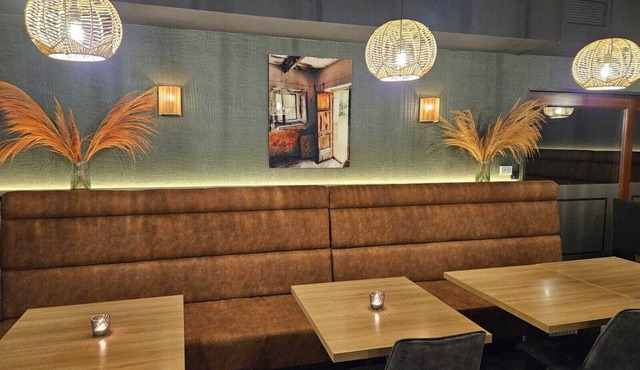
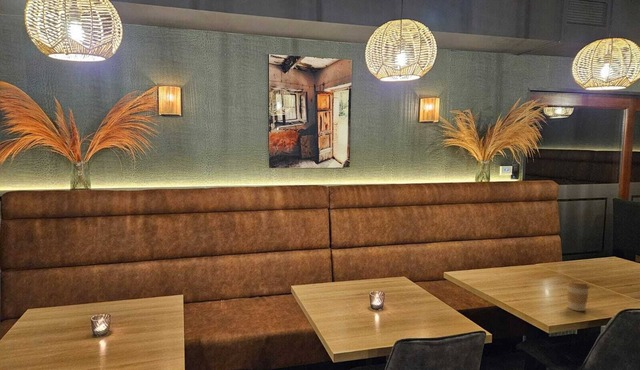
+ coffee cup (577, 294)
